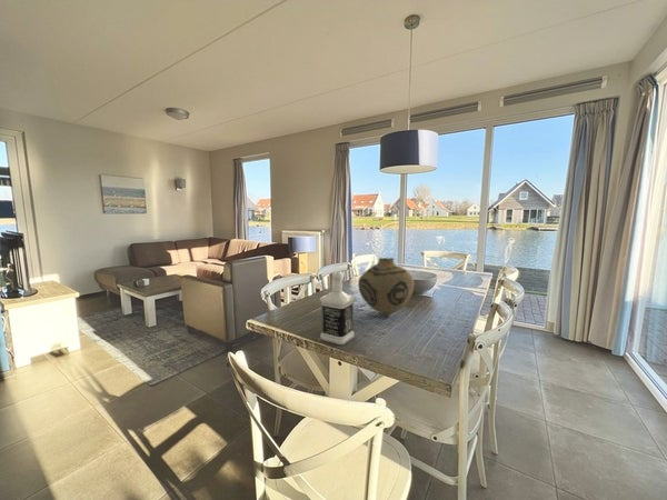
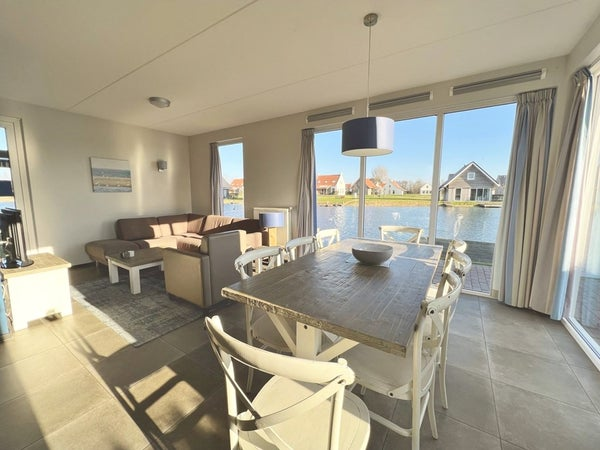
- vase (385, 286)
- bottle (337, 304)
